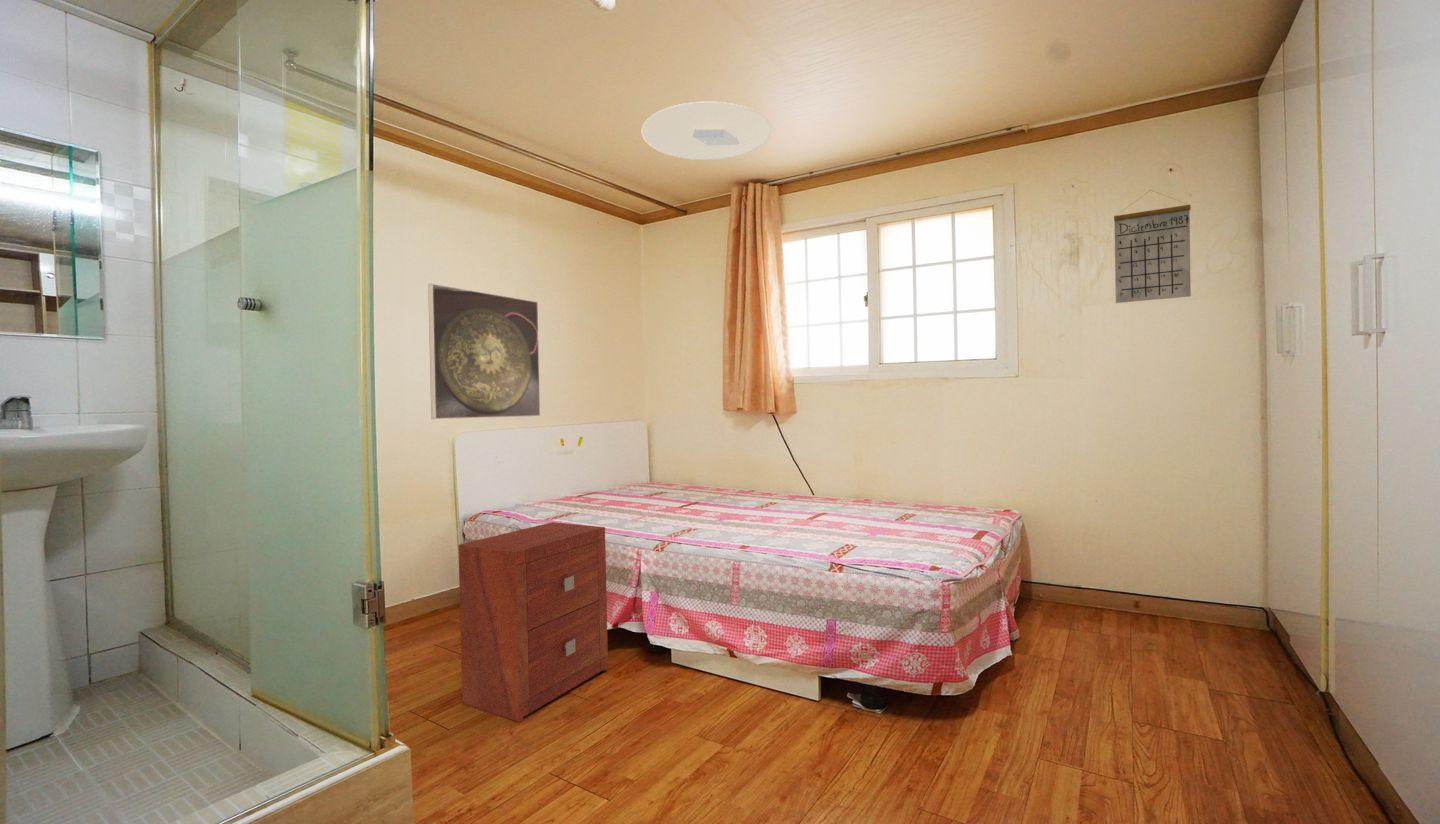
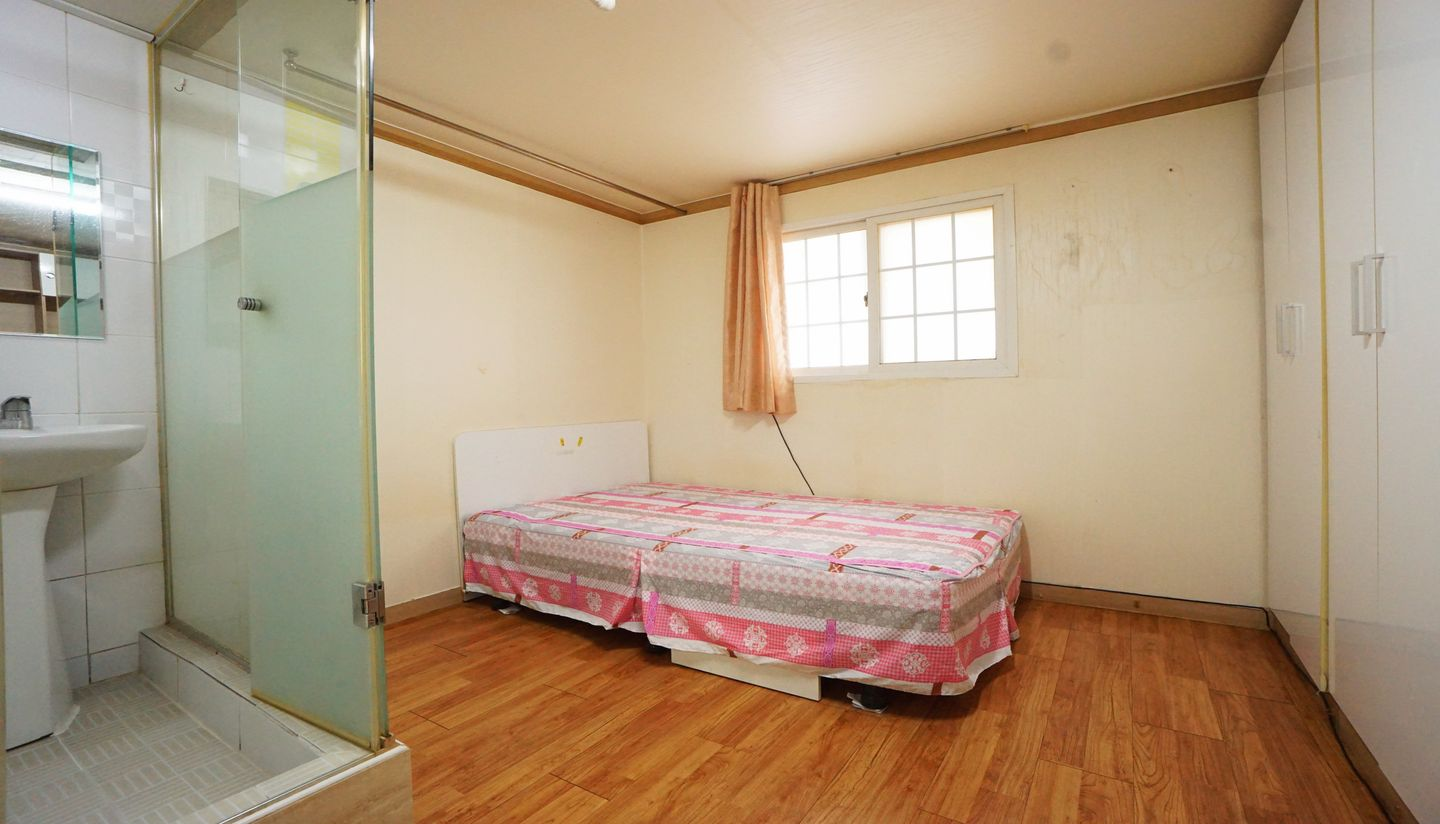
- calendar (1151, 244)
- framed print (488, 355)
- nightstand (539, 611)
- ceiling light (706, 127)
